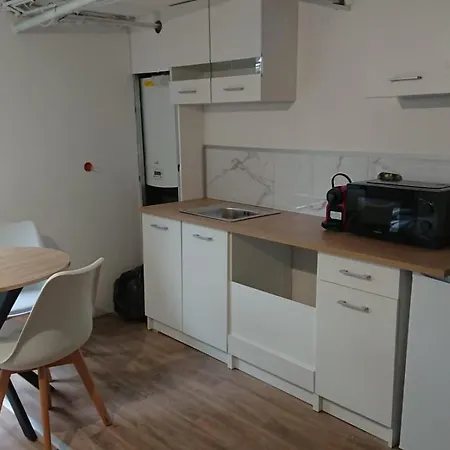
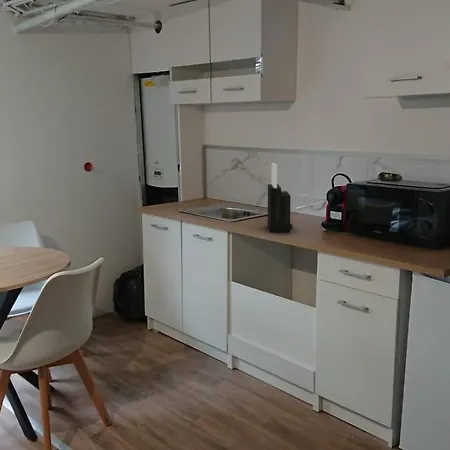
+ knife block (280, 196)
